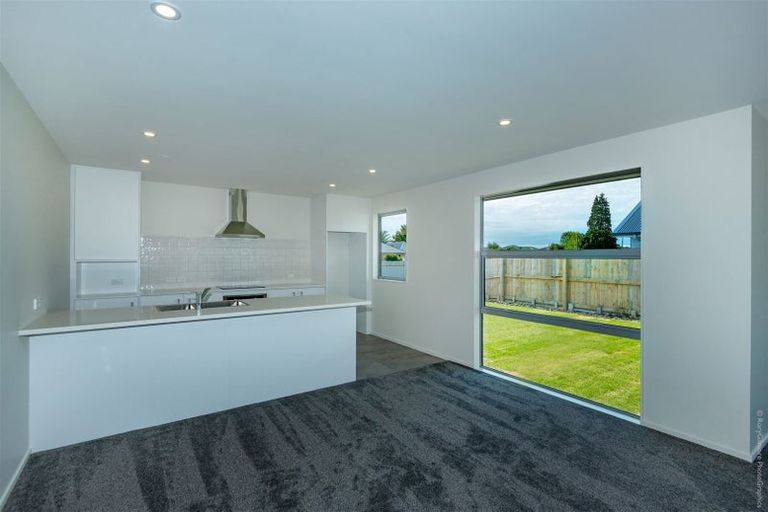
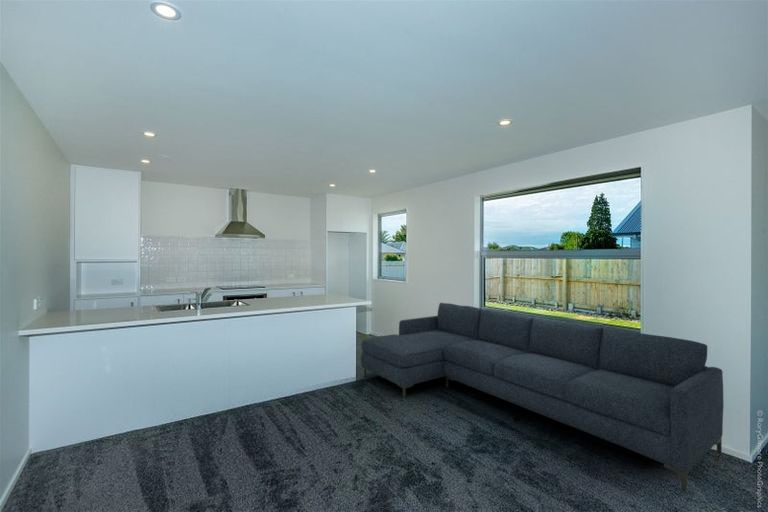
+ sofa (498, 363)
